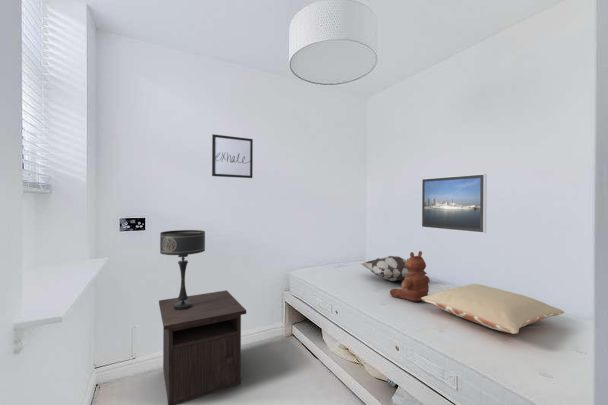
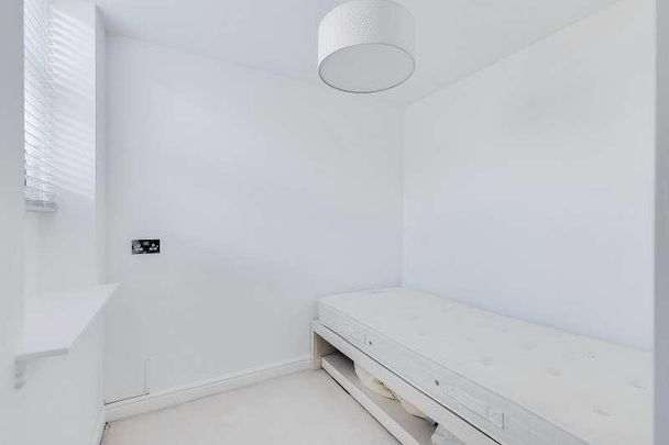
- teddy bear (409, 274)
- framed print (450, 203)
- nightstand (200, 341)
- pillow (487, 304)
- decorative pillow (391, 268)
- table lamp (183, 269)
- wall art (233, 157)
